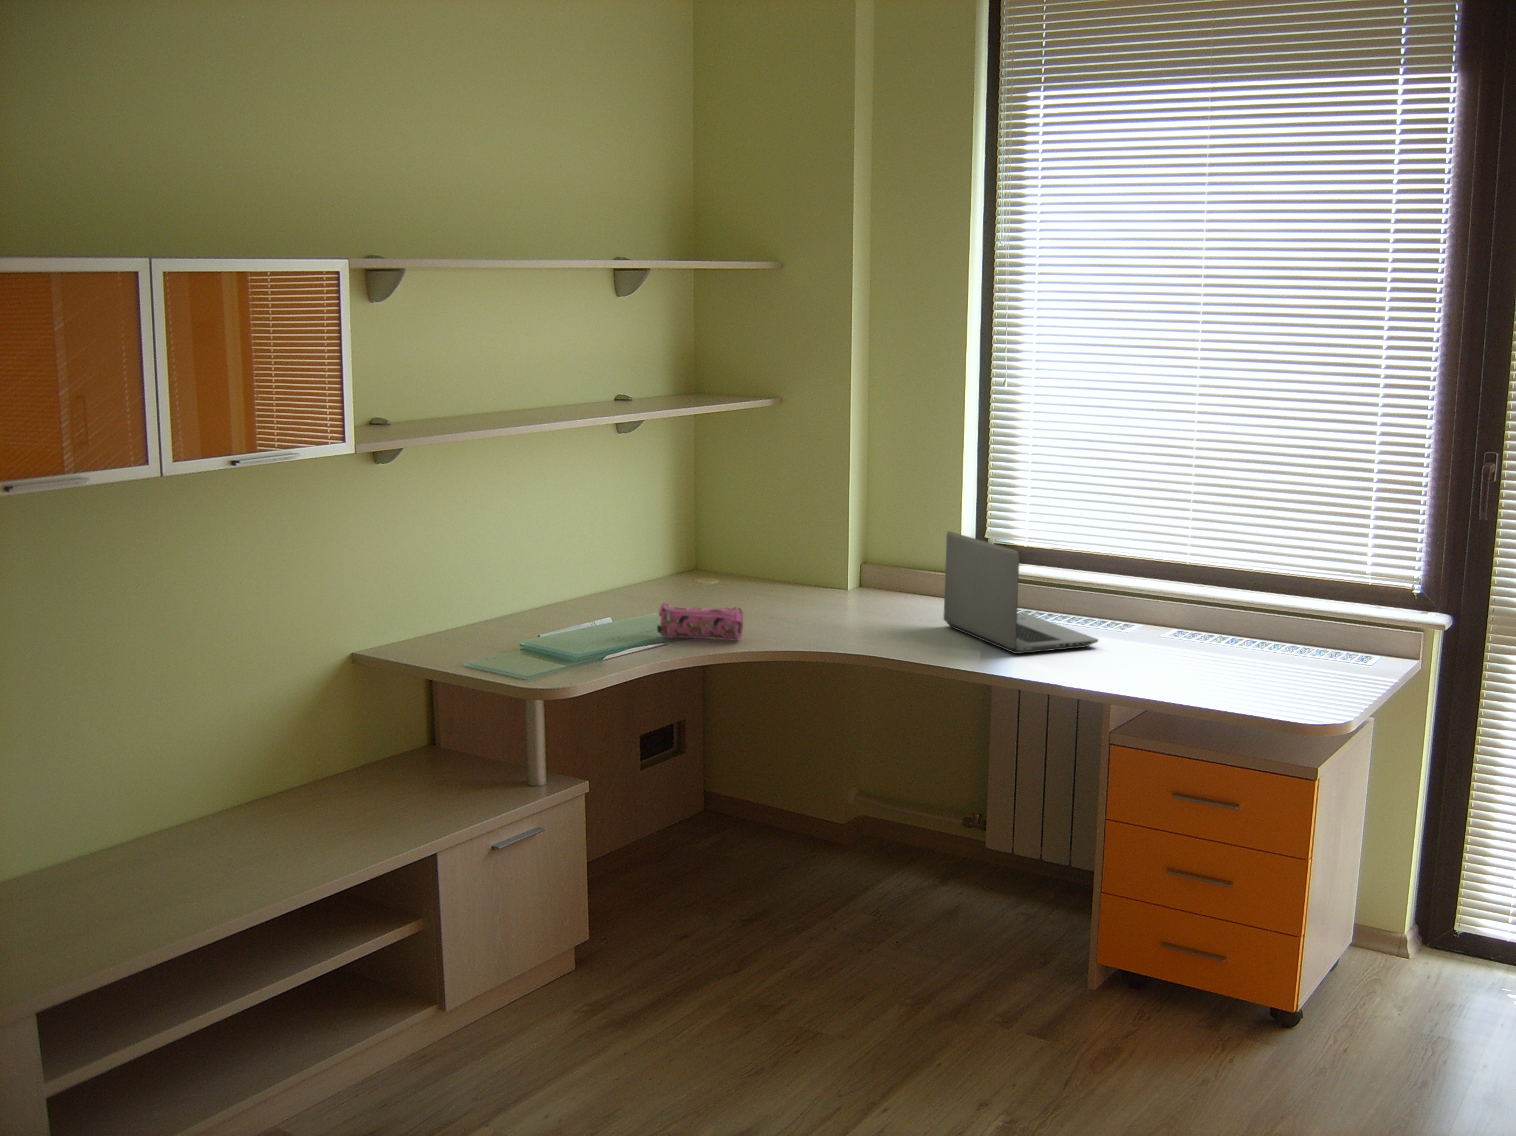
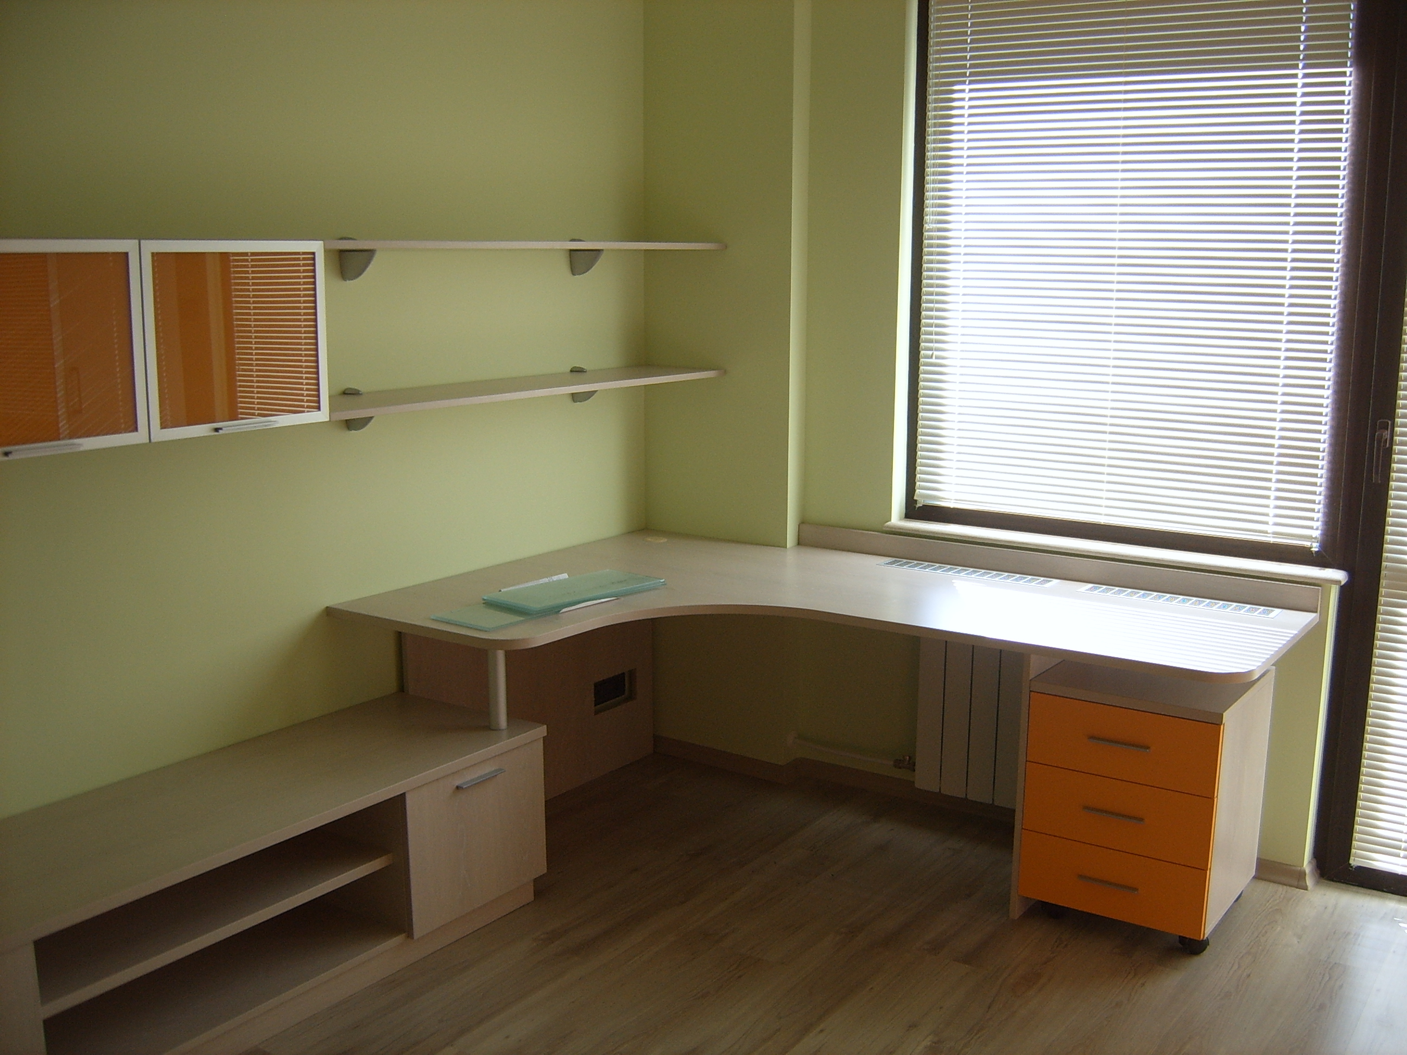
- laptop (1018, 587)
- pencil case (701, 622)
